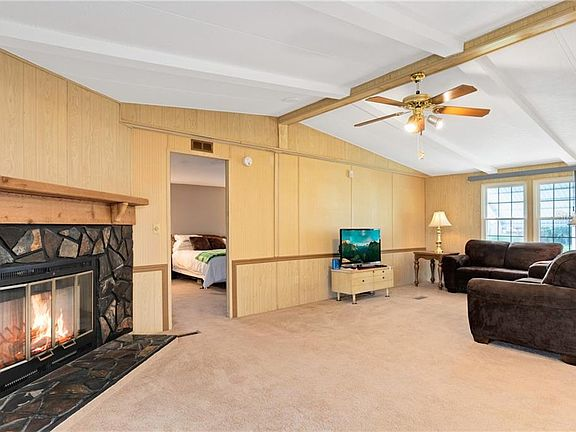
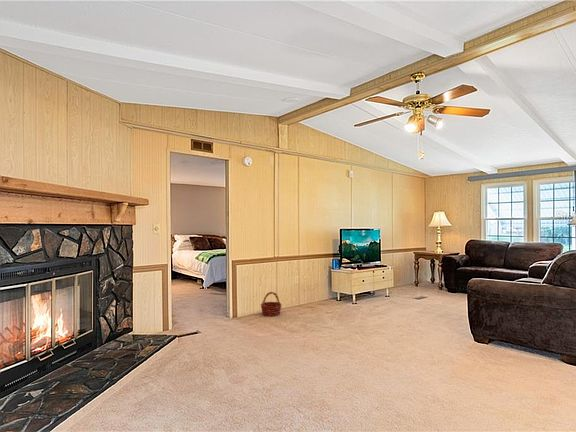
+ basket (270, 303)
